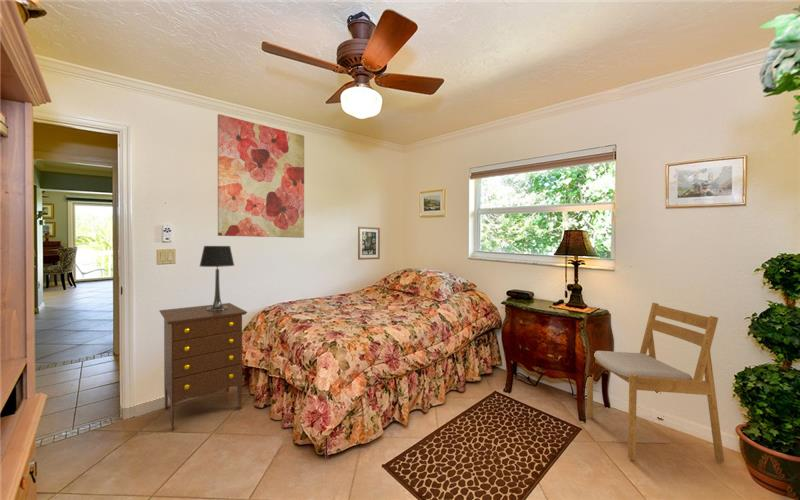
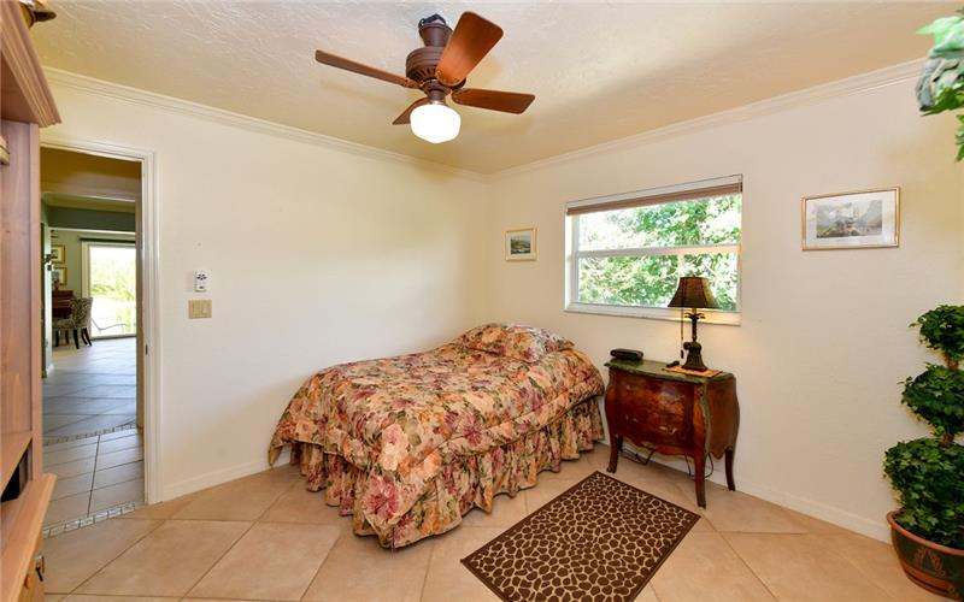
- dresser (203, 359)
- wall art (264, 181)
- wall art (369, 243)
- table lamp (217, 277)
- chair (648, 372)
